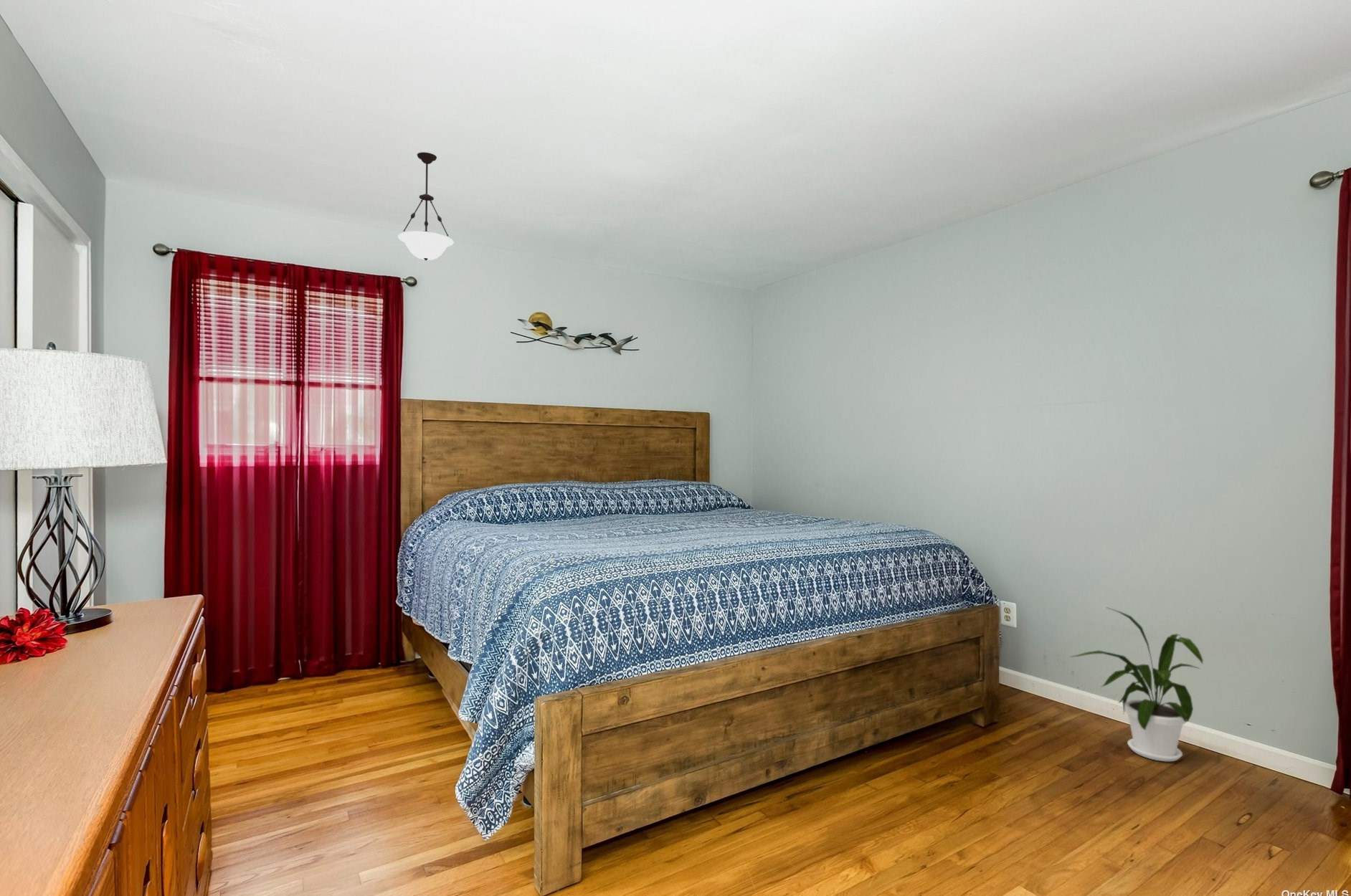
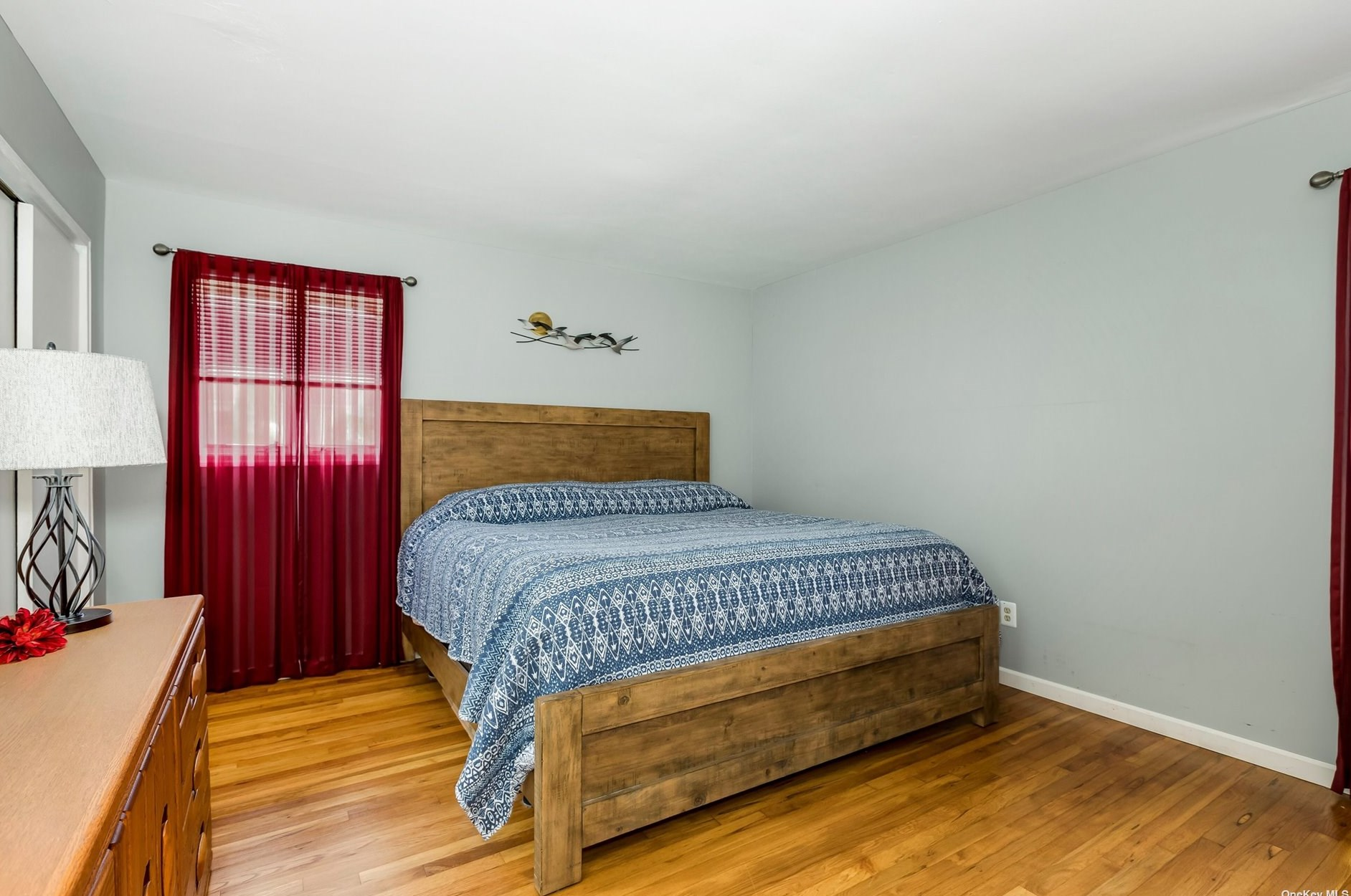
- pendant light (426, 208)
- house plant (1150, 684)
